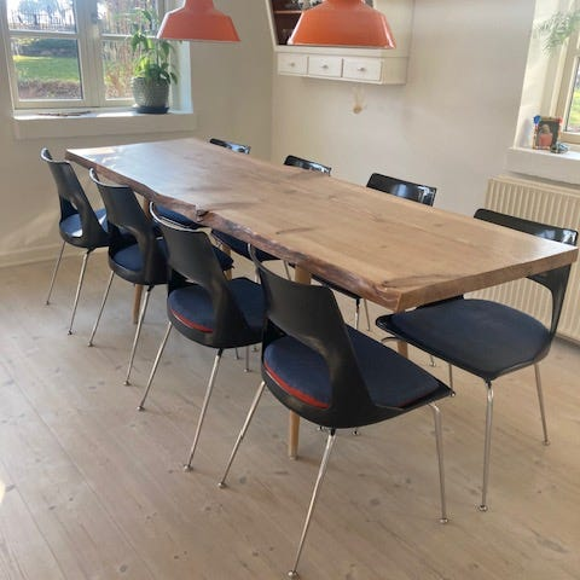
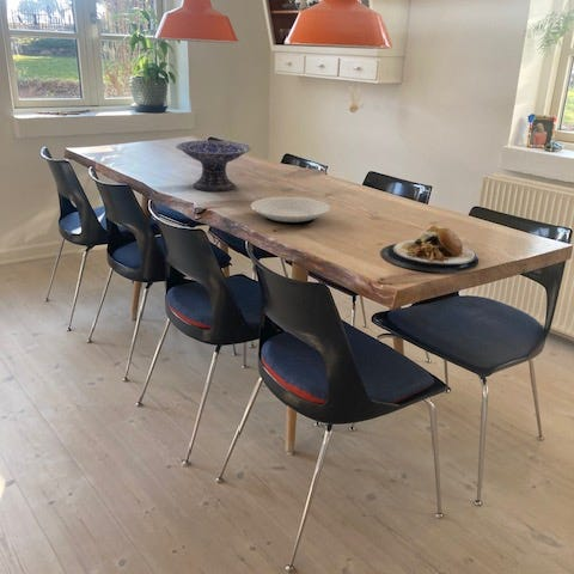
+ plate (289, 212)
+ decorative bowl (214, 166)
+ plate (429, 243)
